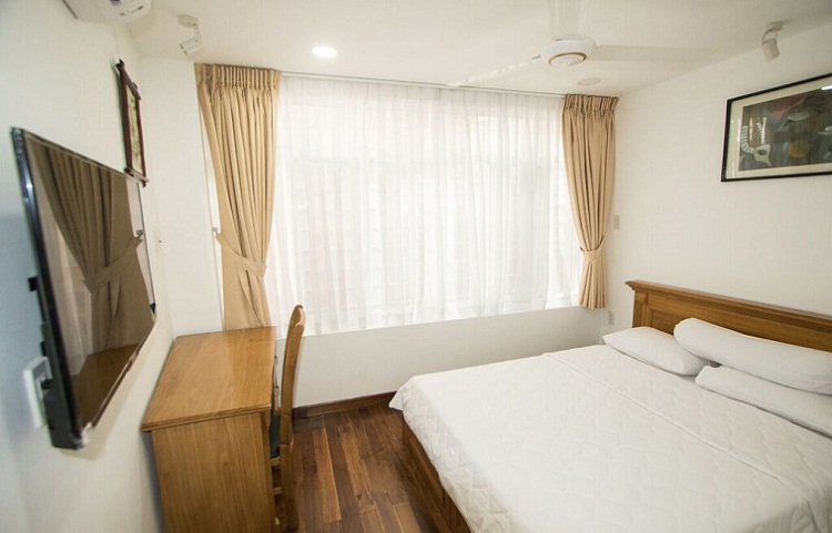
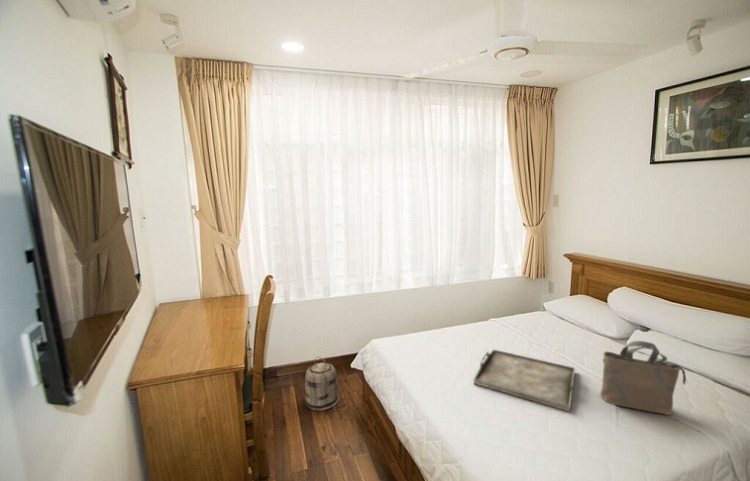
+ serving tray (525, 371)
+ basket (321, 378)
+ tote bag (643, 373)
